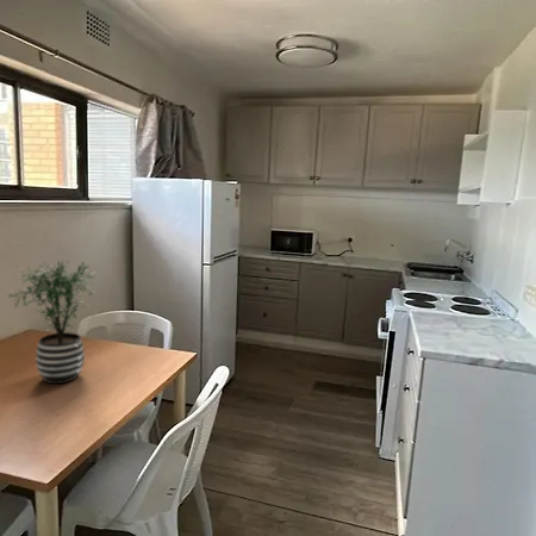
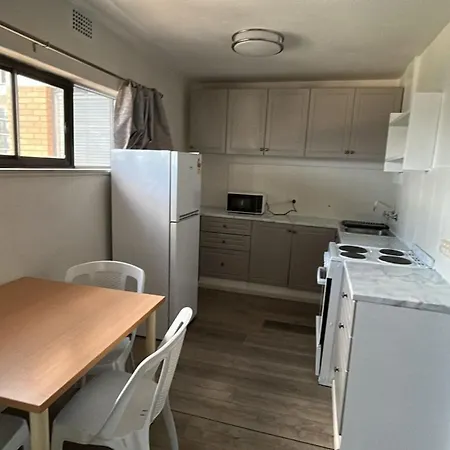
- potted plant (57, 320)
